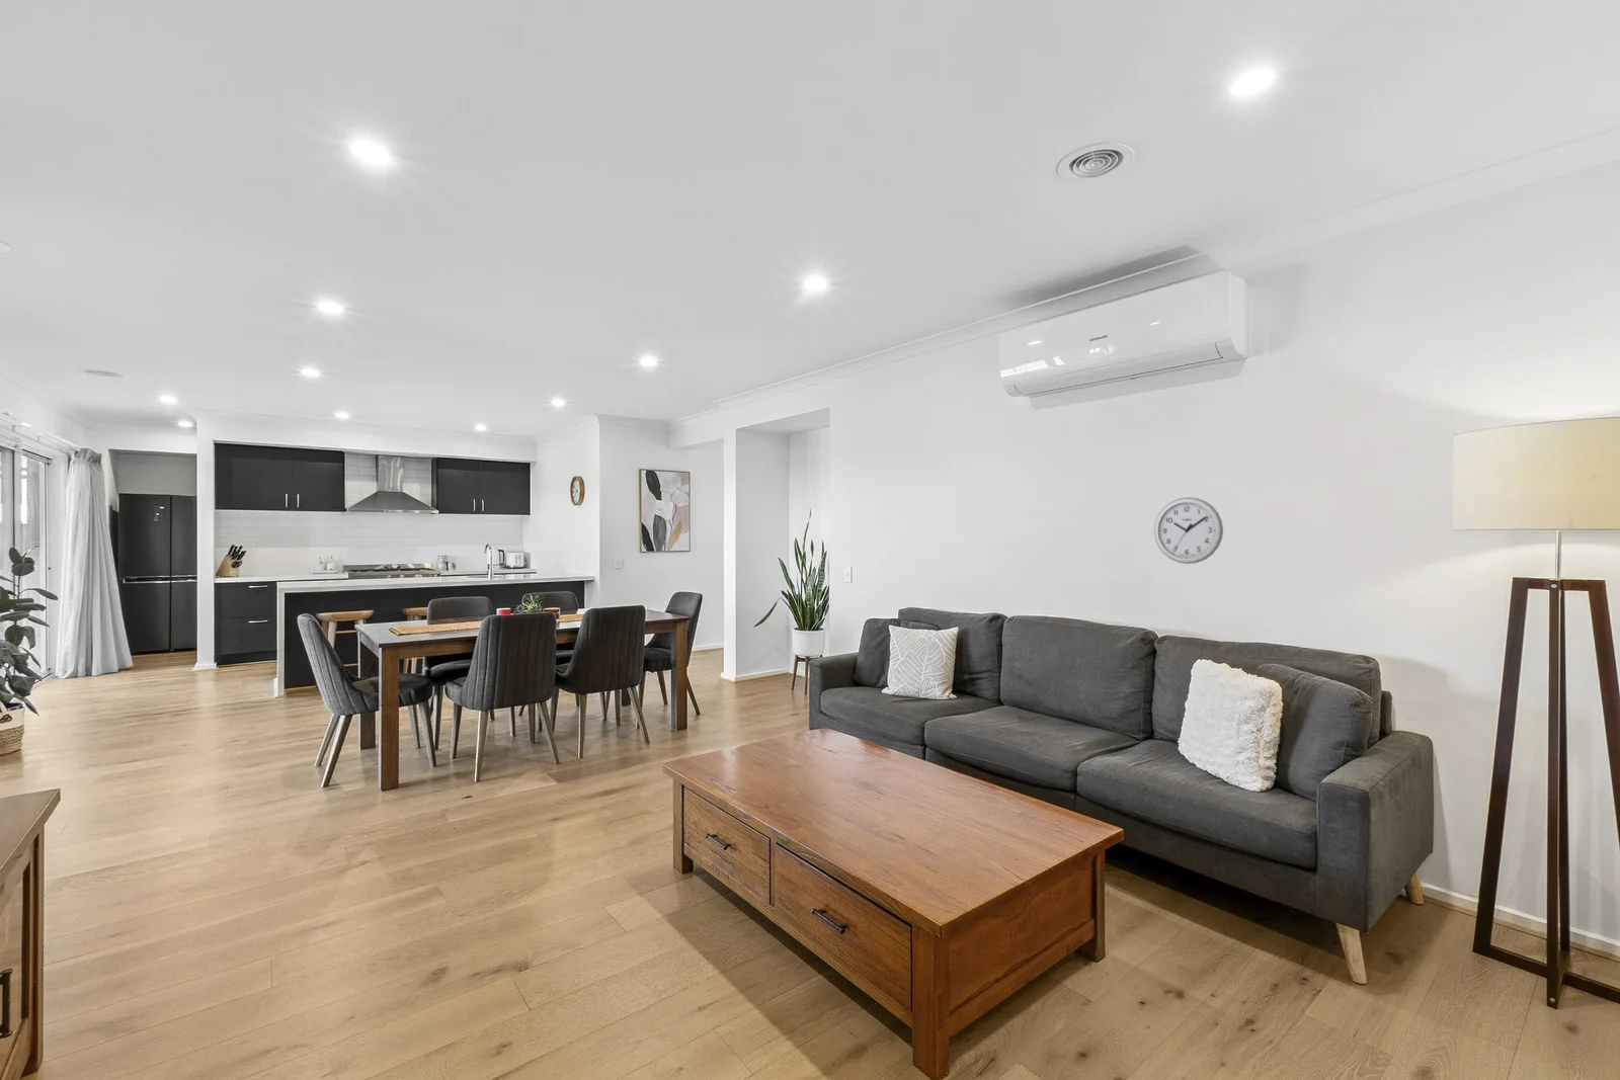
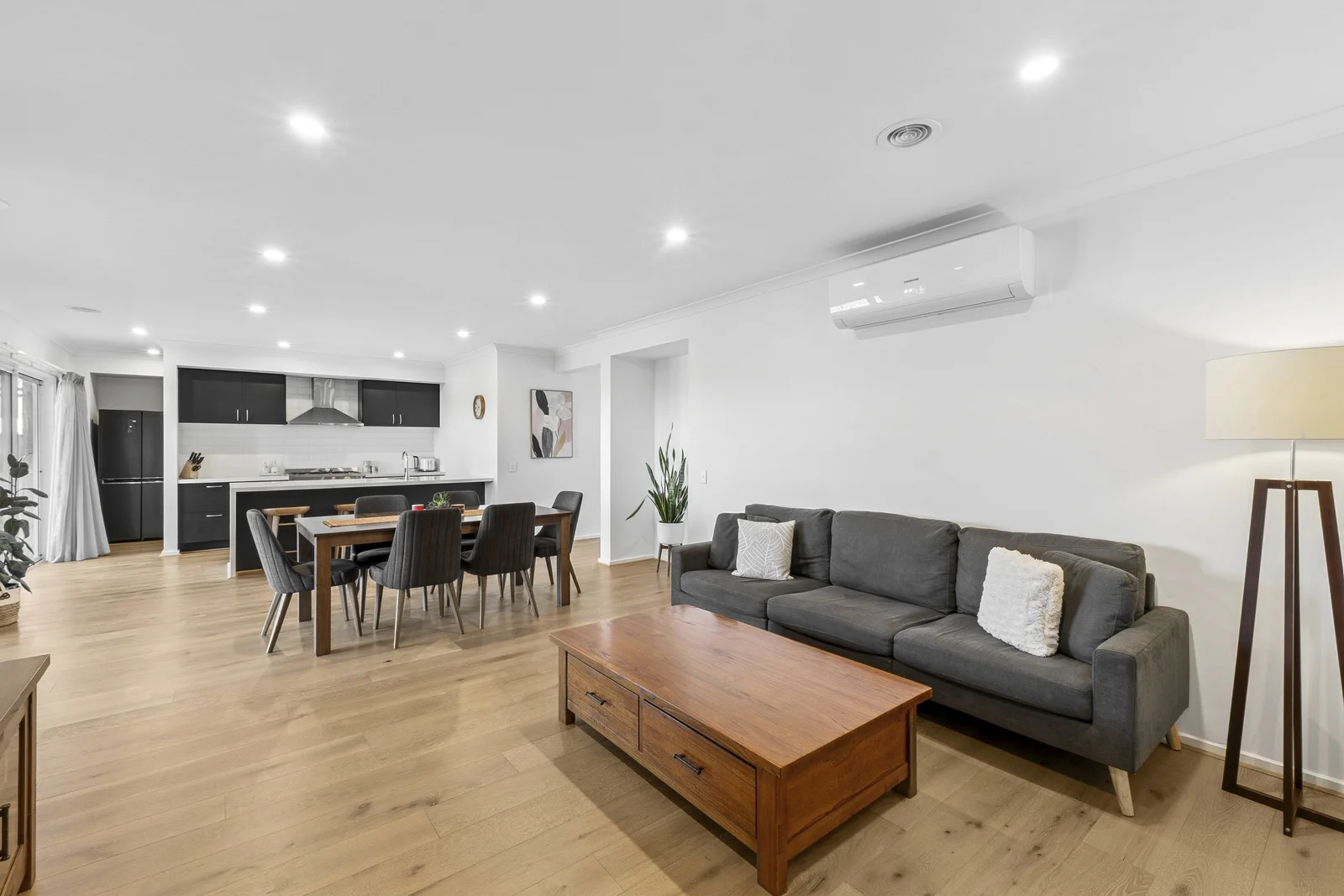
- wall clock (1186, 530)
